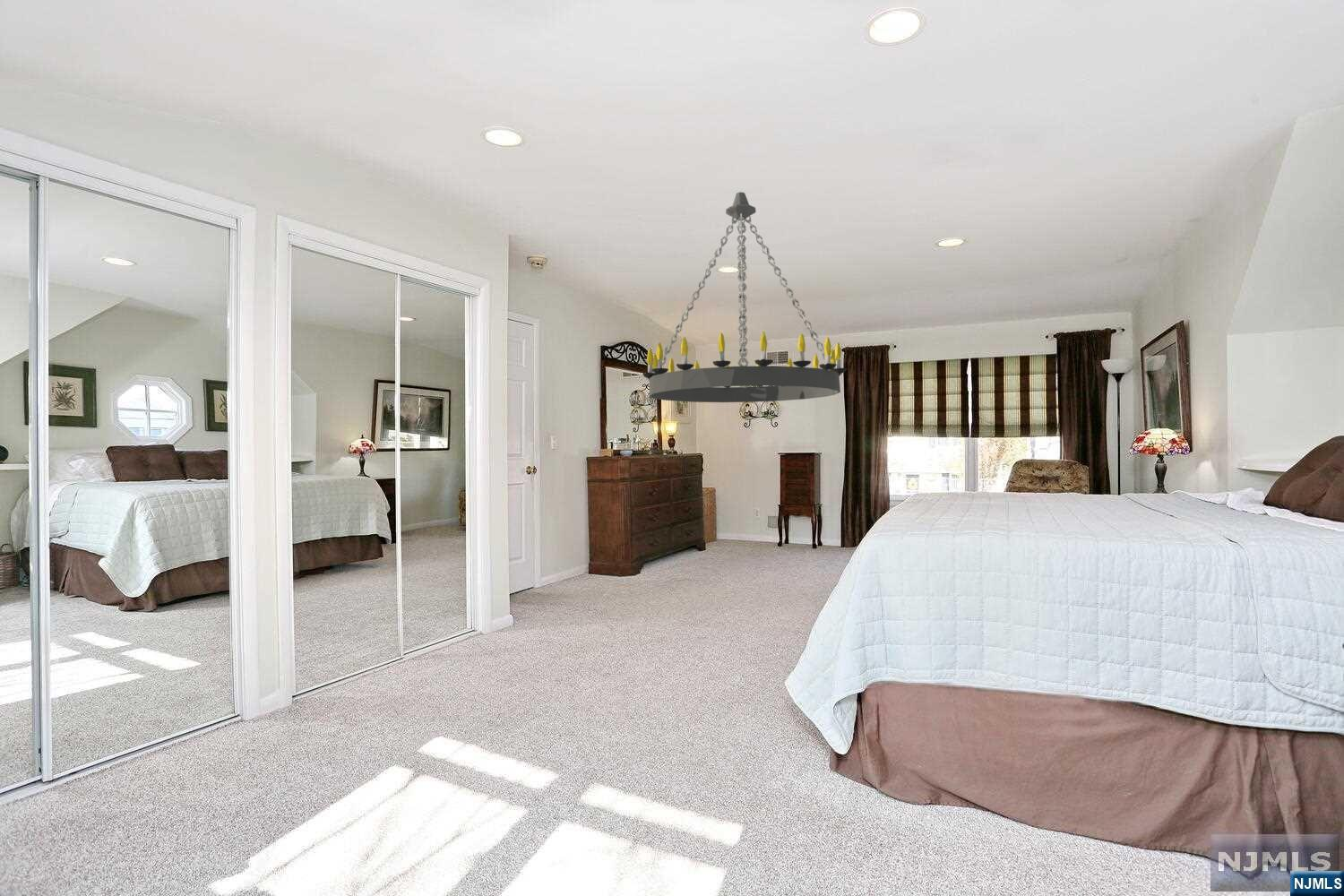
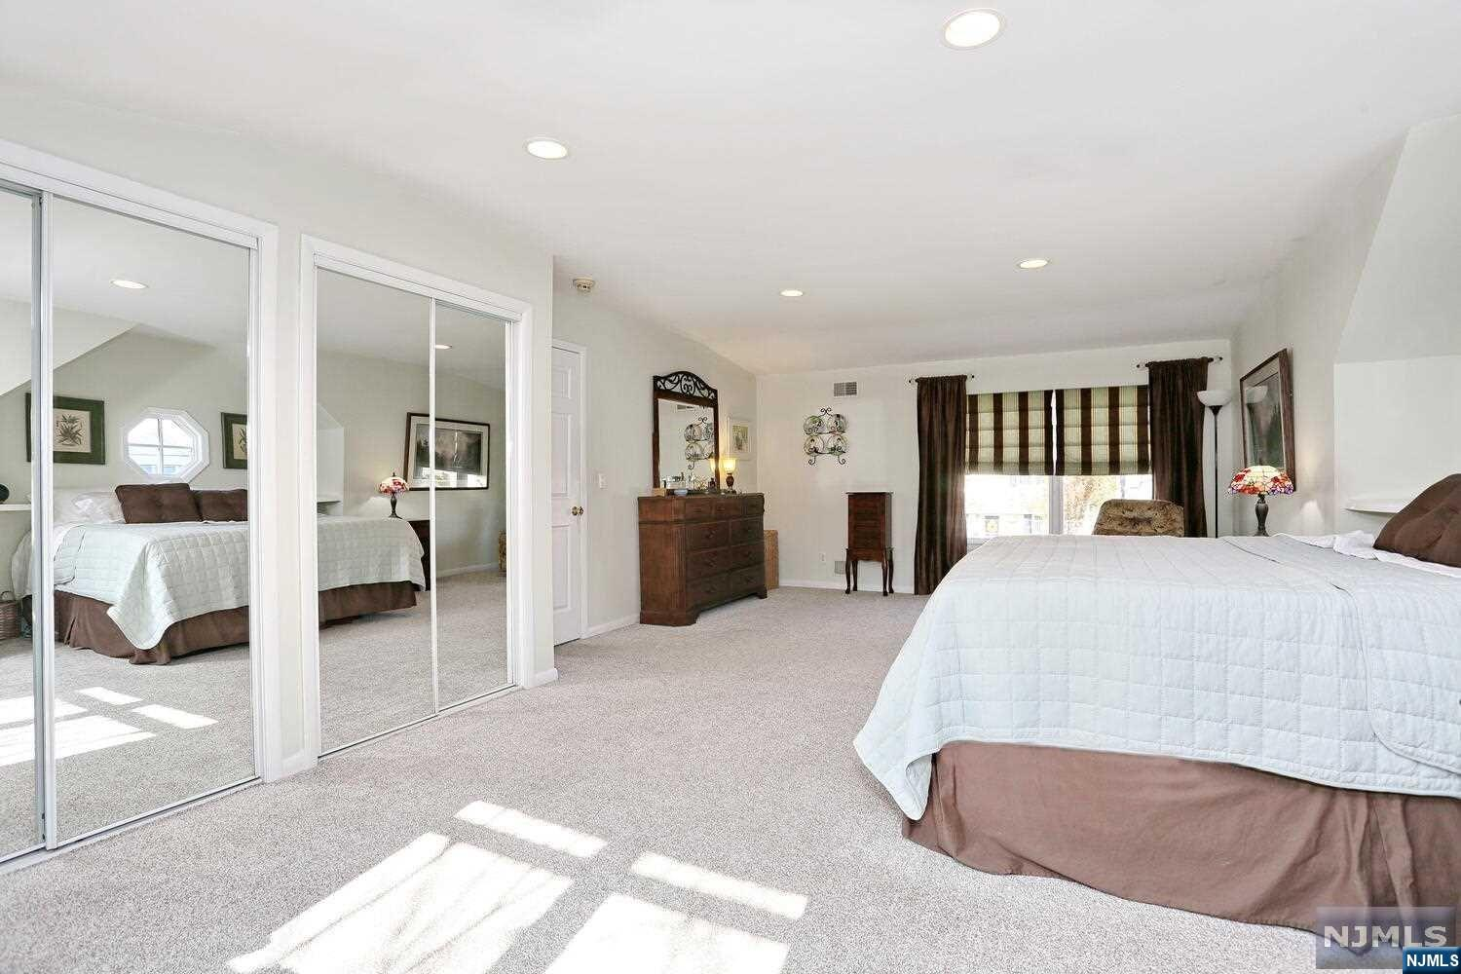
- chandelier (742, 294)
